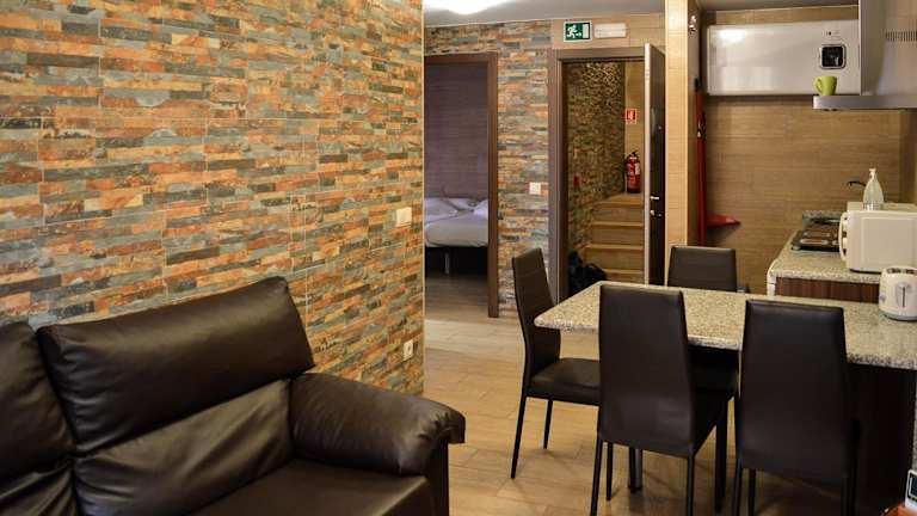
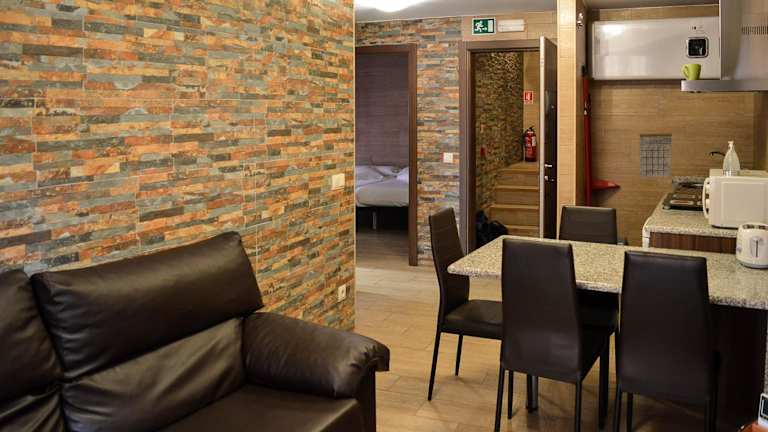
+ calendar (655, 150)
